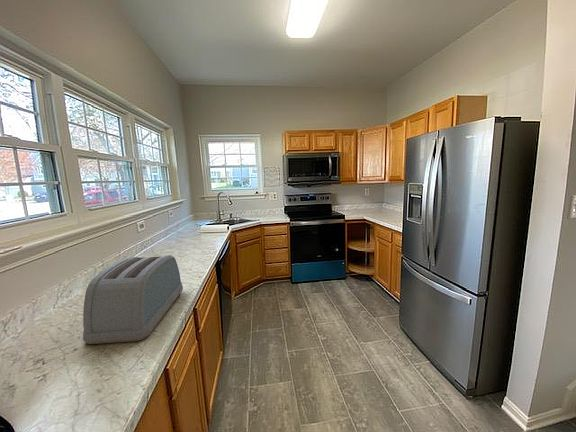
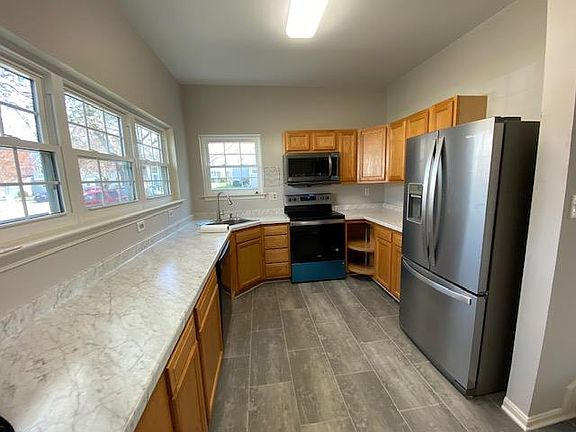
- toaster (140, 287)
